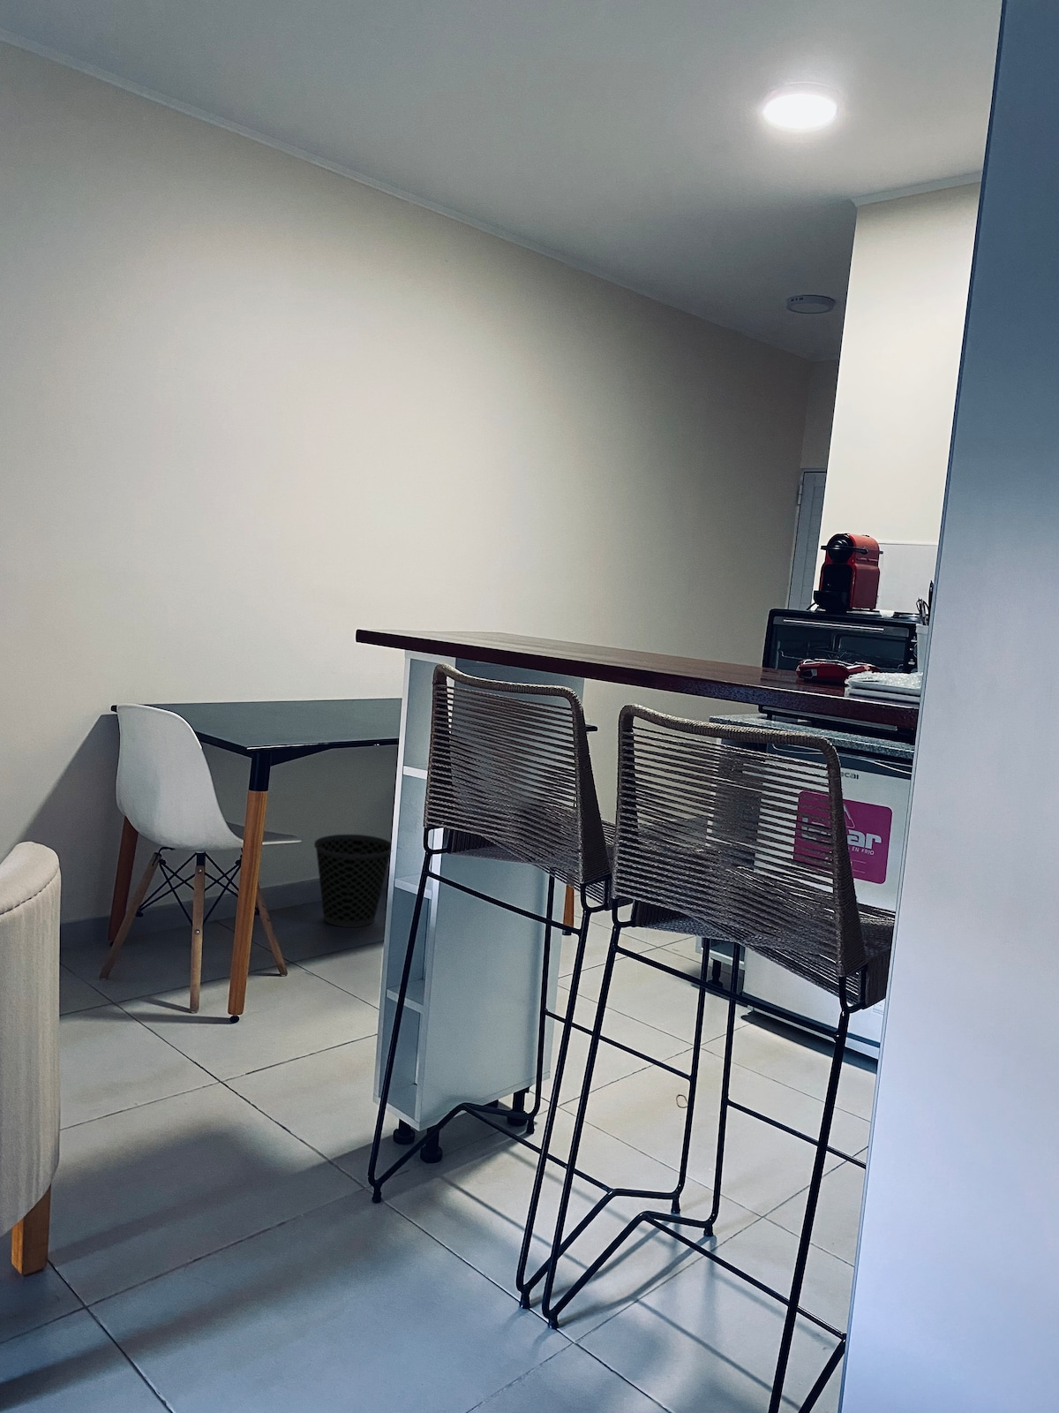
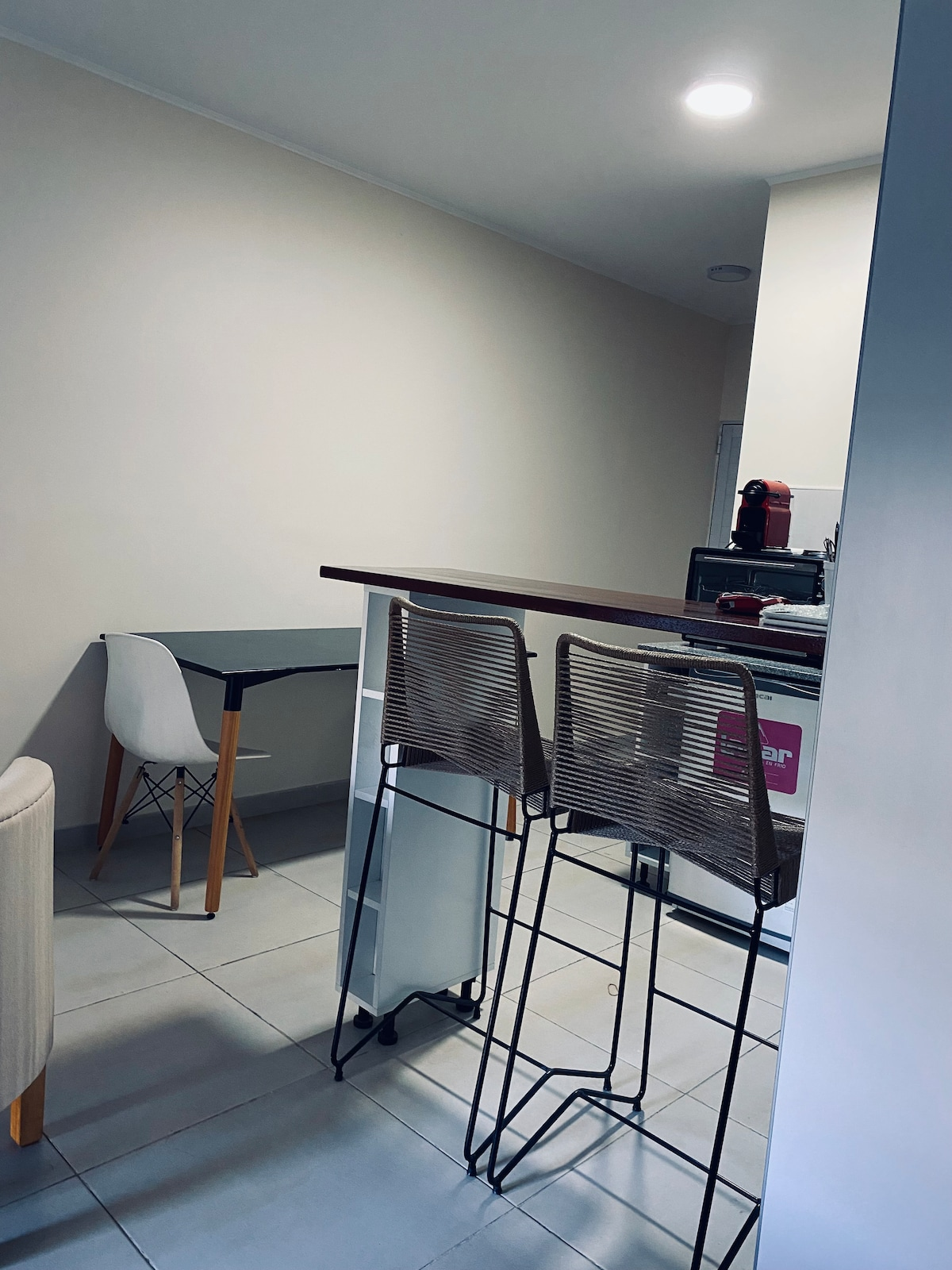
- wastebasket (352, 881)
